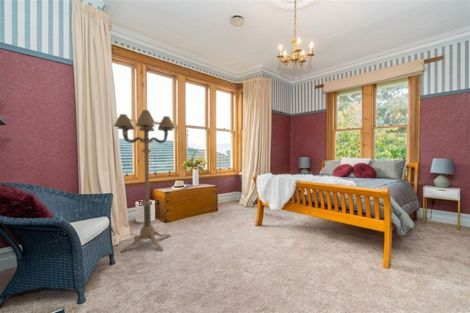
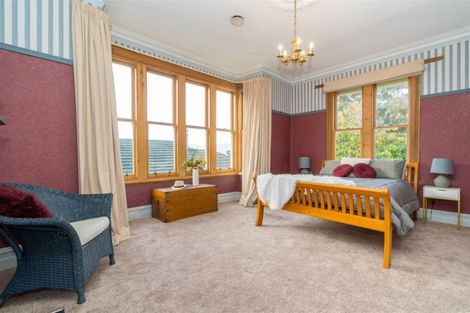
- floor lamp (146, 177)
- woven basket (143, 210)
